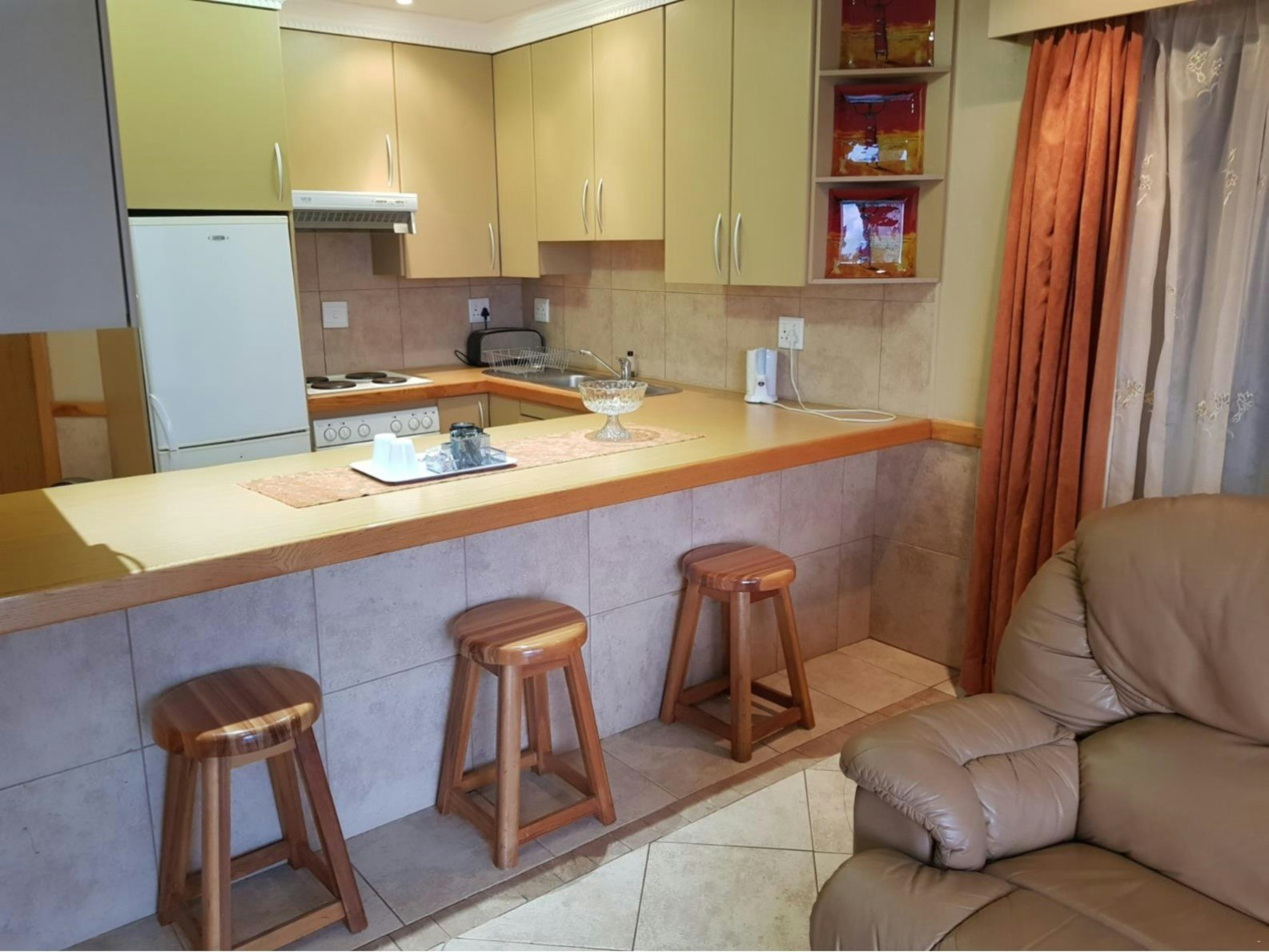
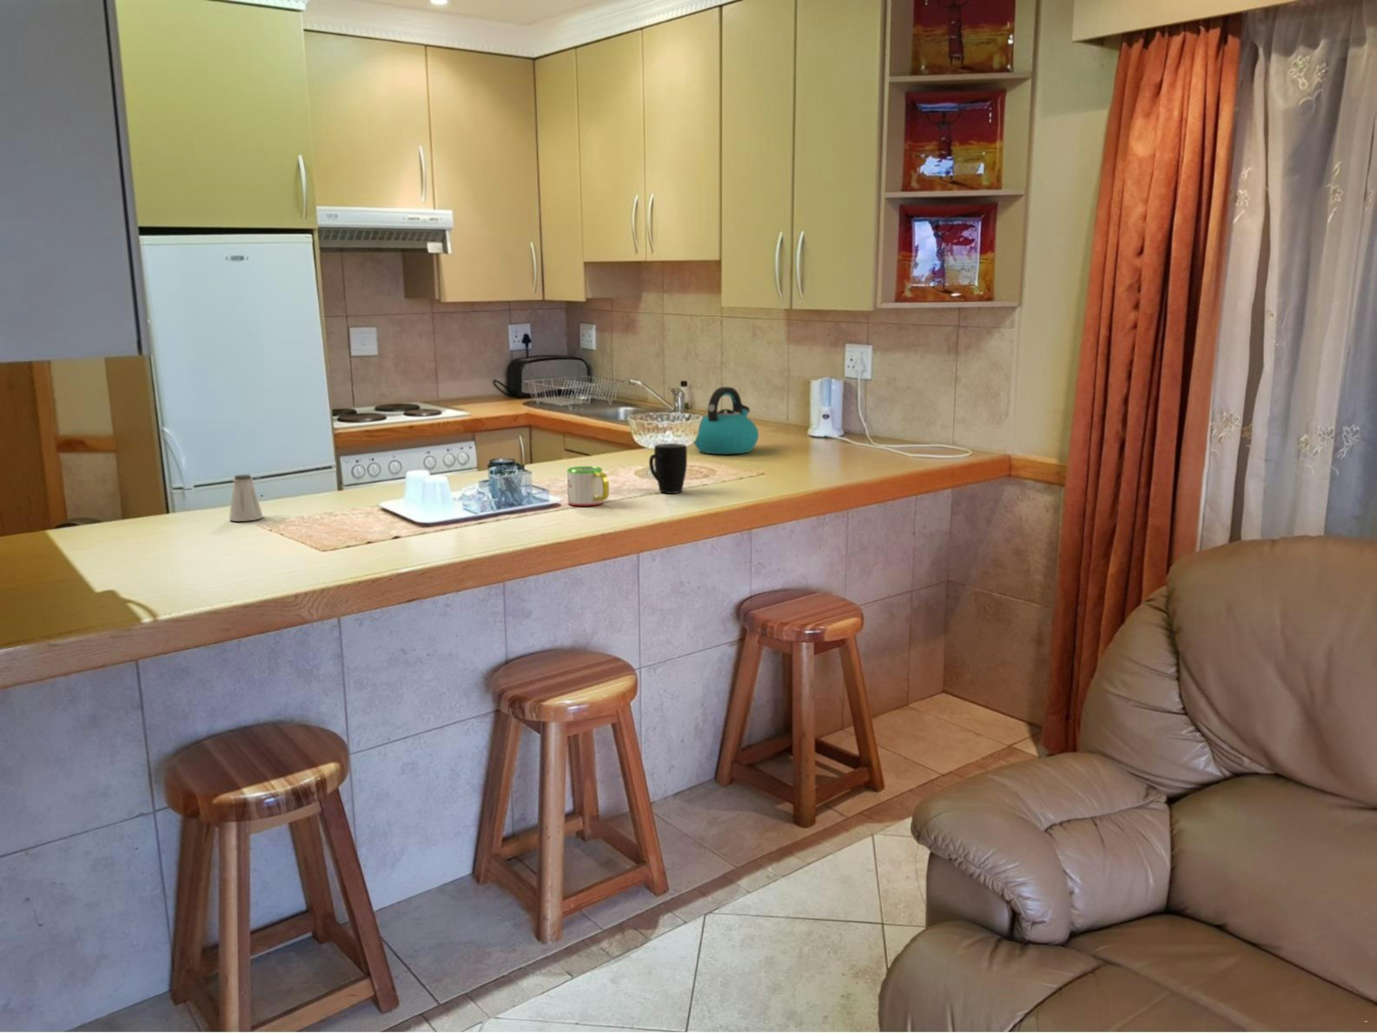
+ mug (665, 469)
+ kettle (727, 418)
+ mug (590, 486)
+ saltshaker (244, 497)
